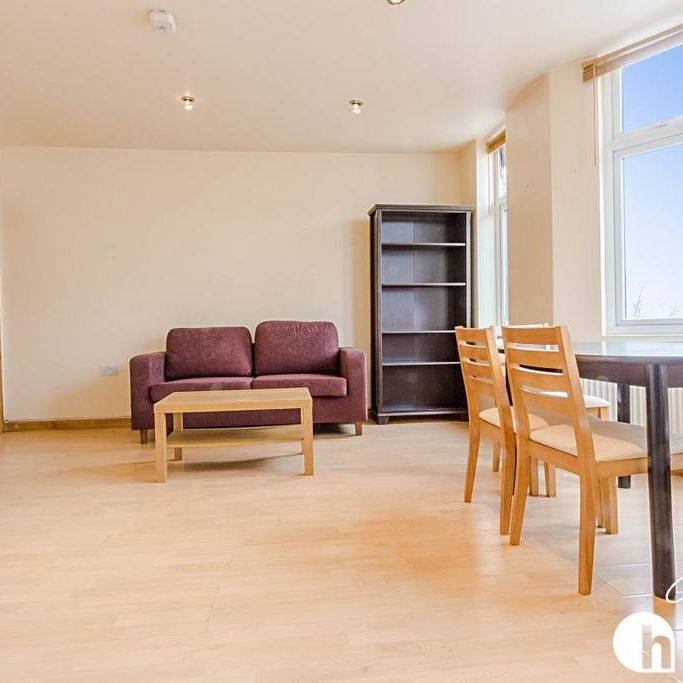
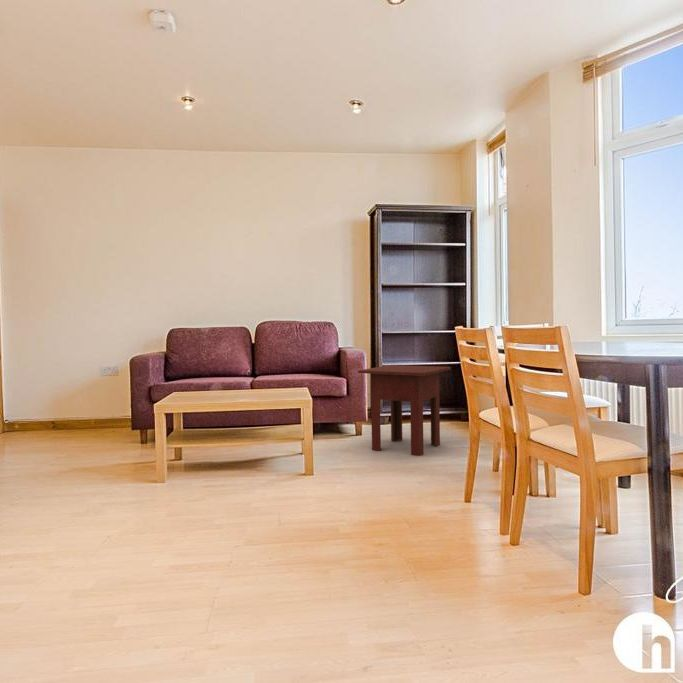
+ side table (401, 408)
